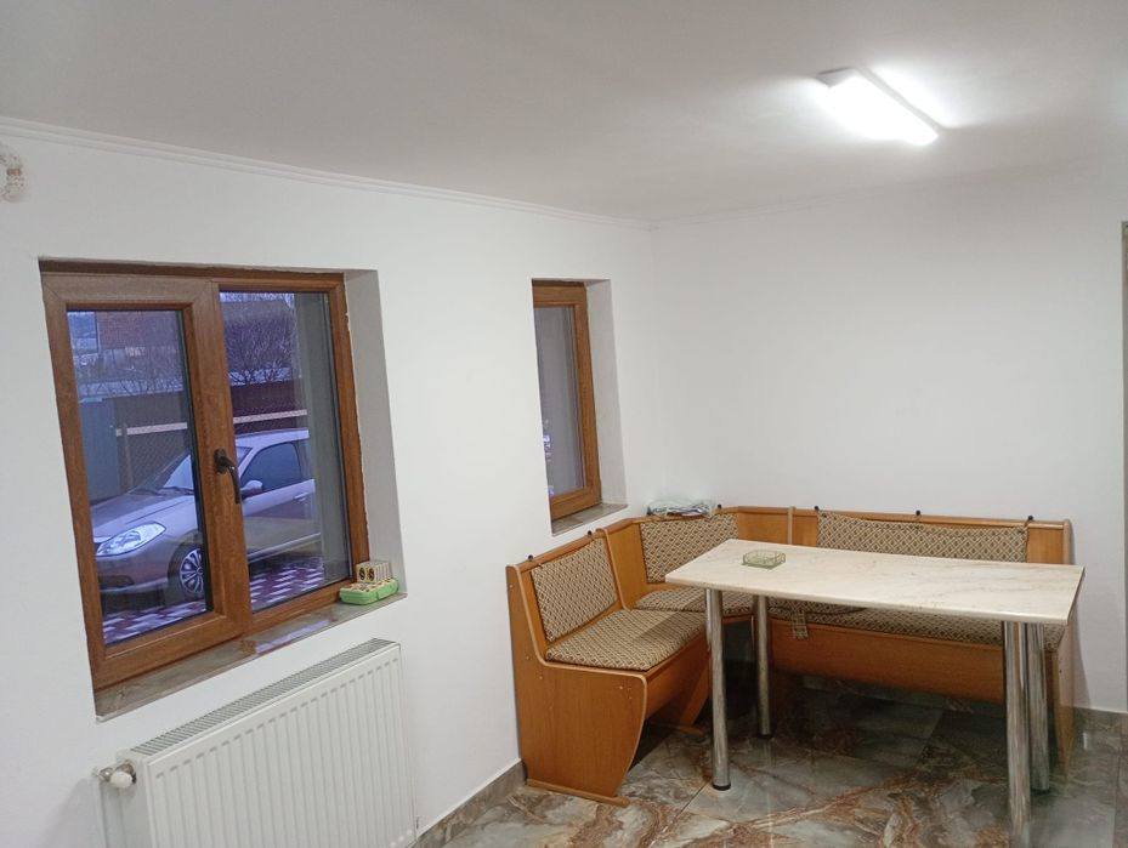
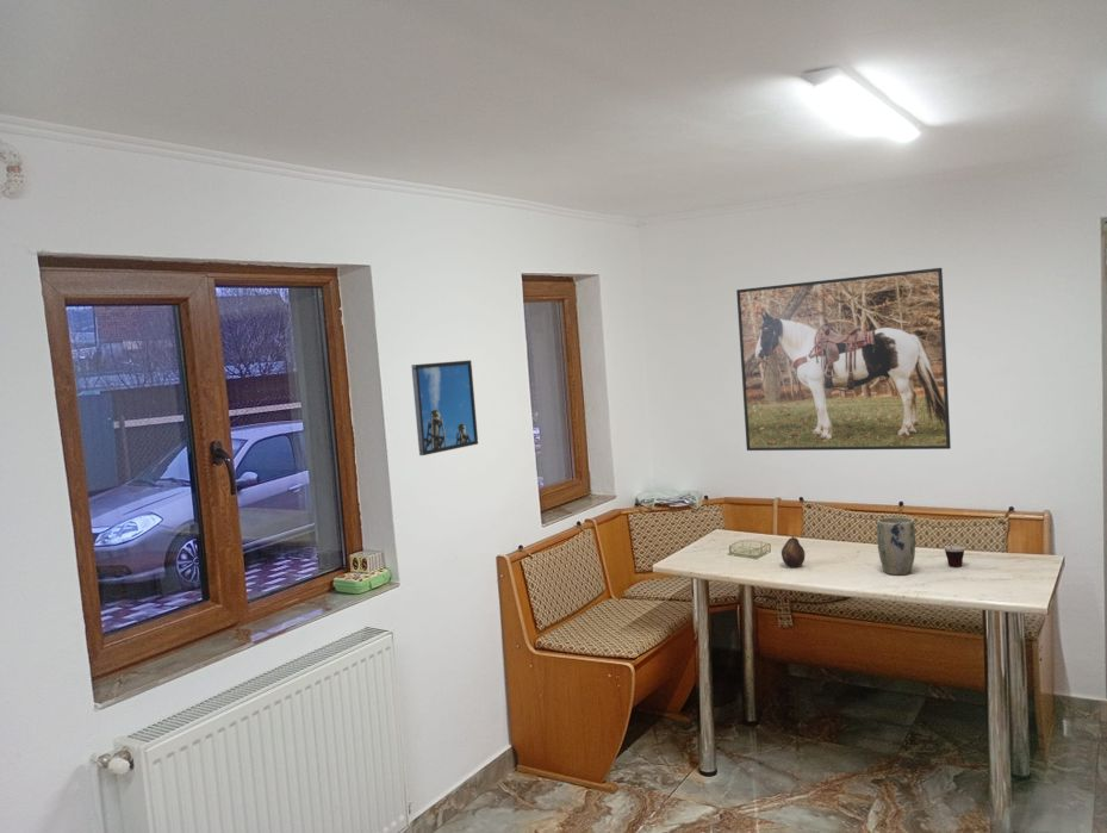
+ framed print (838, 365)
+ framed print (446, 405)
+ cup (951, 552)
+ fruit (792, 551)
+ plant pot (896, 546)
